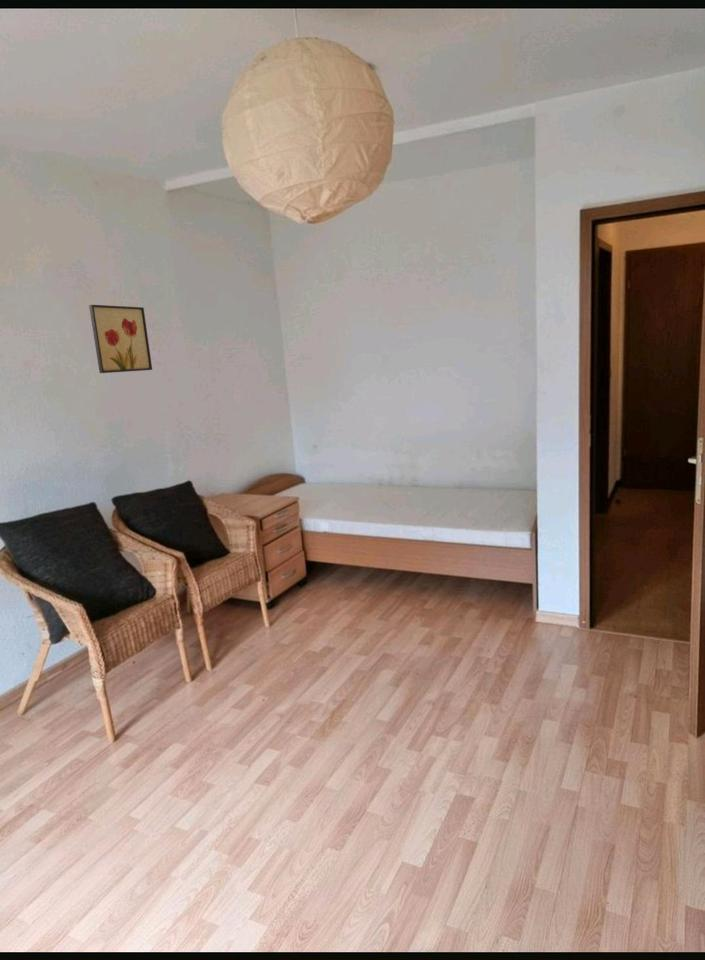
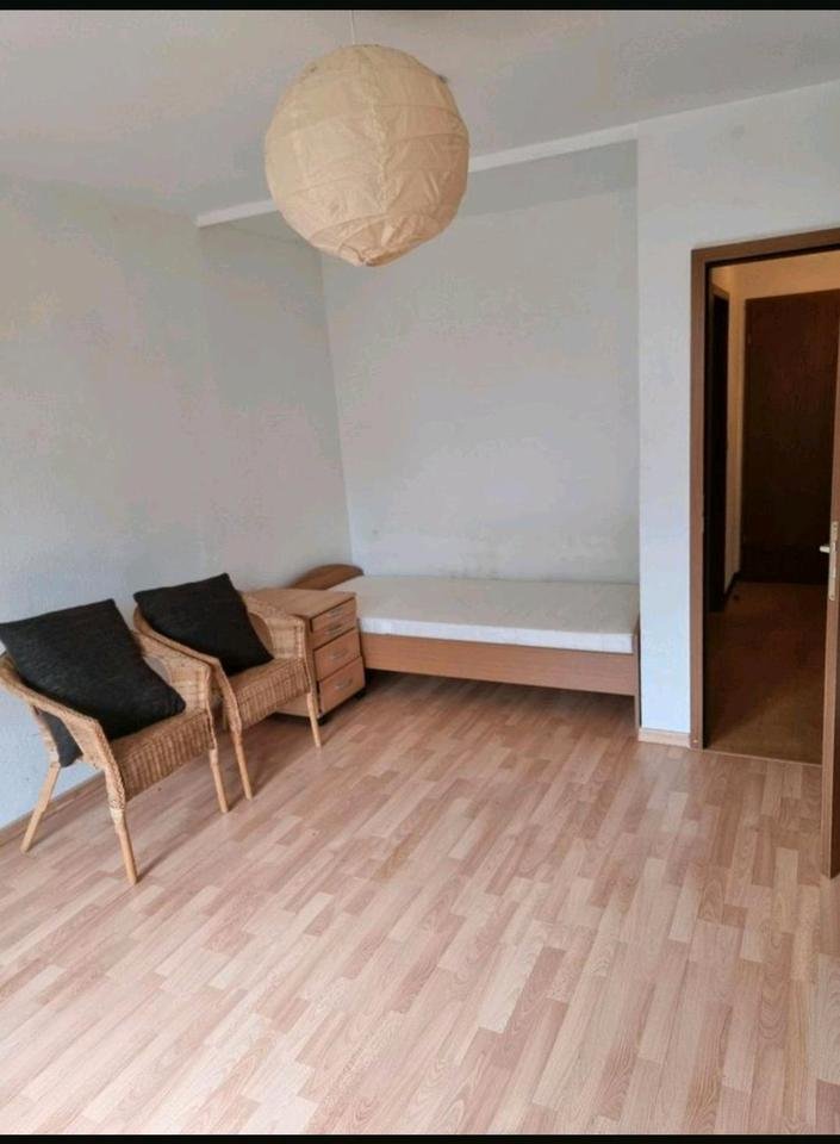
- wall art (121, 339)
